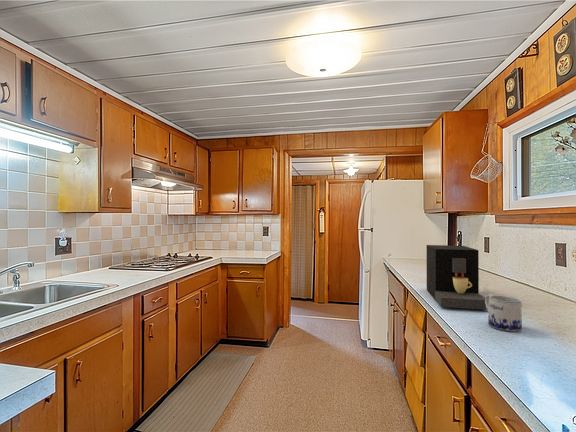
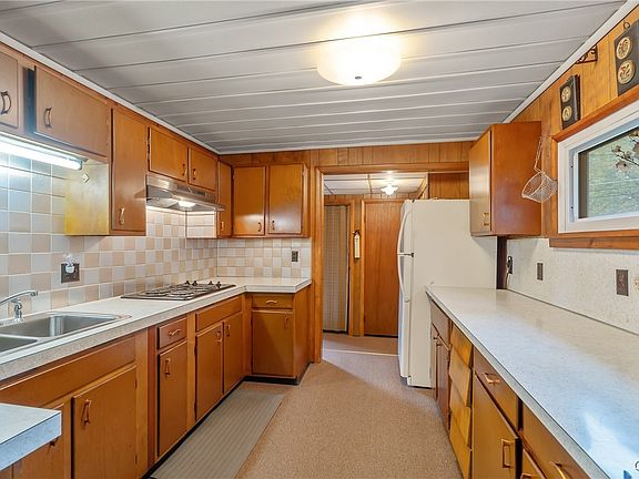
- mug (501, 311)
- coffee maker (453, 273)
